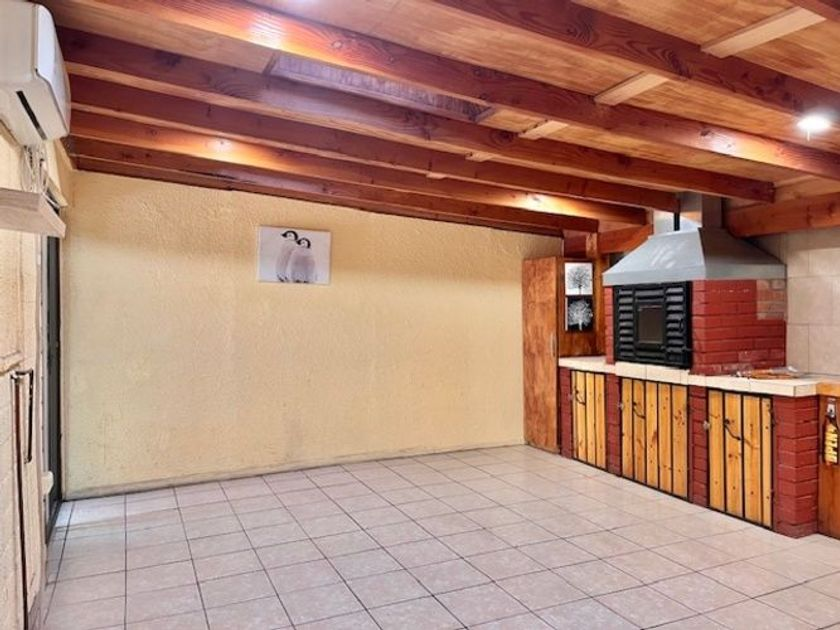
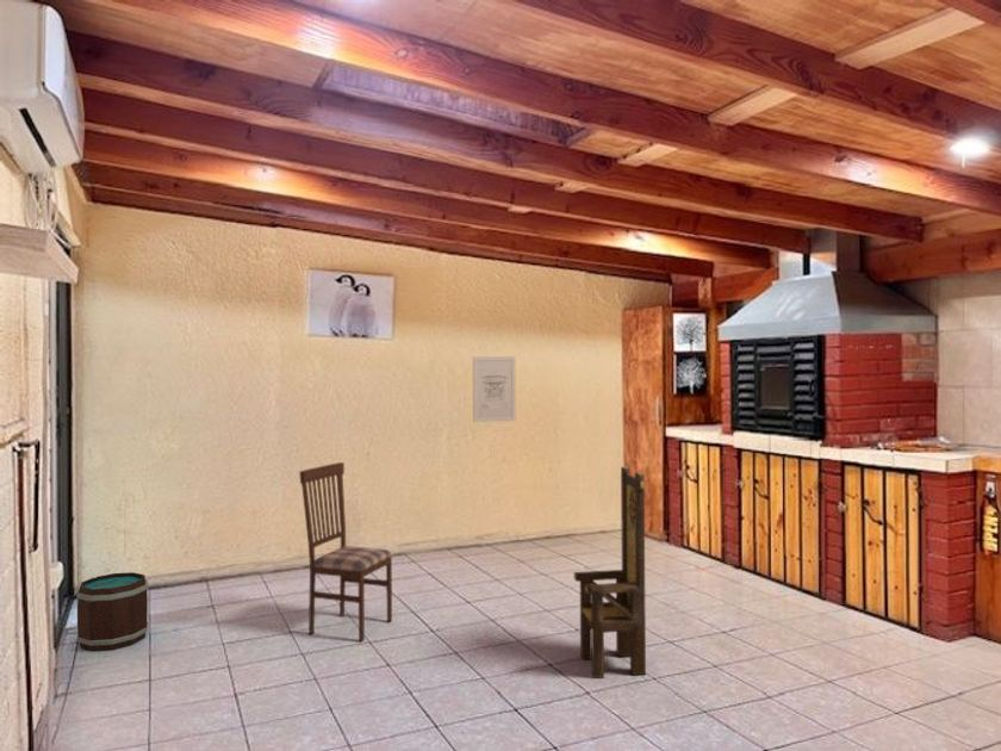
+ bucket (113, 609)
+ dining chair (347, 547)
+ wall art (493, 389)
+ chair (610, 570)
